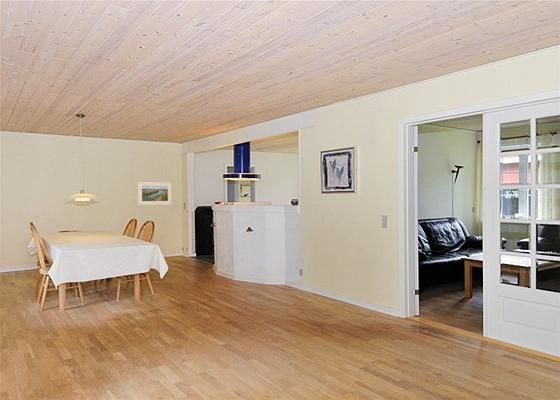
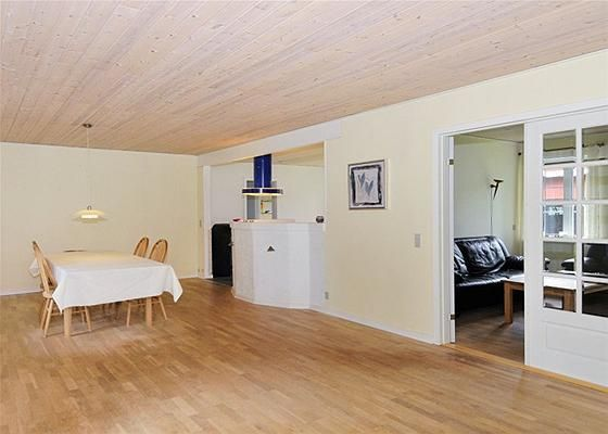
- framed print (155, 193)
